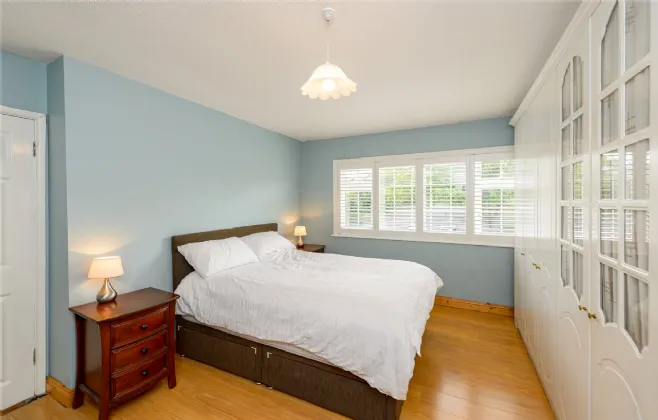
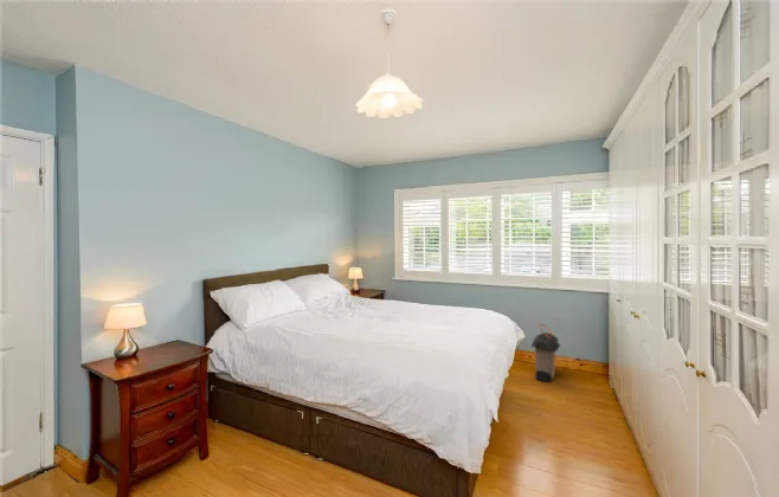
+ laundry hamper (546, 350)
